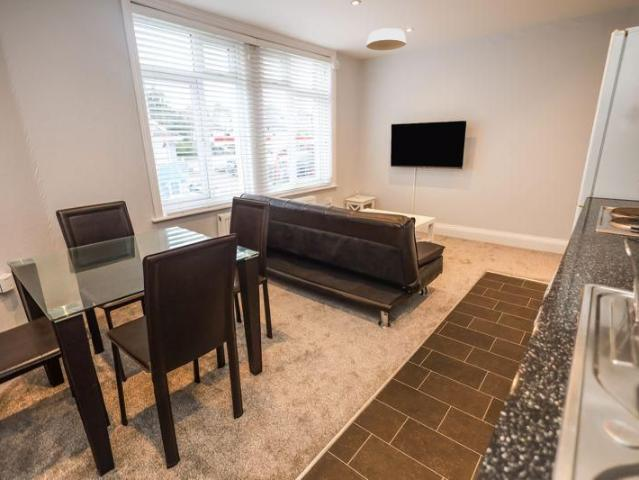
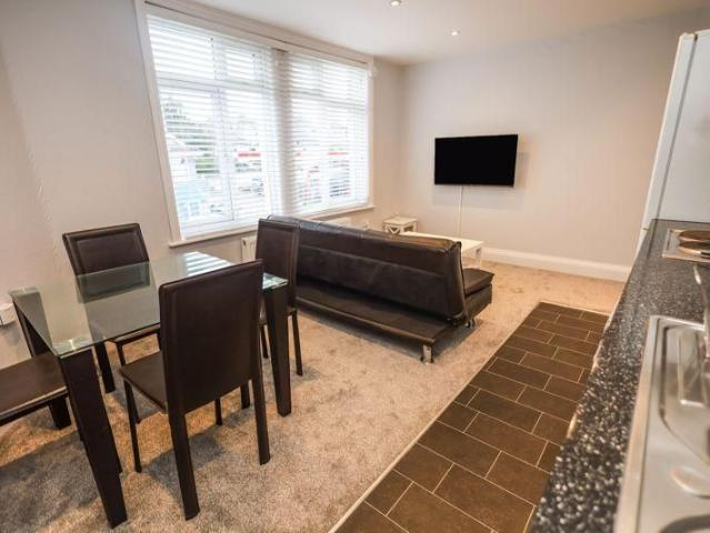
- ceiling light (386, 38)
